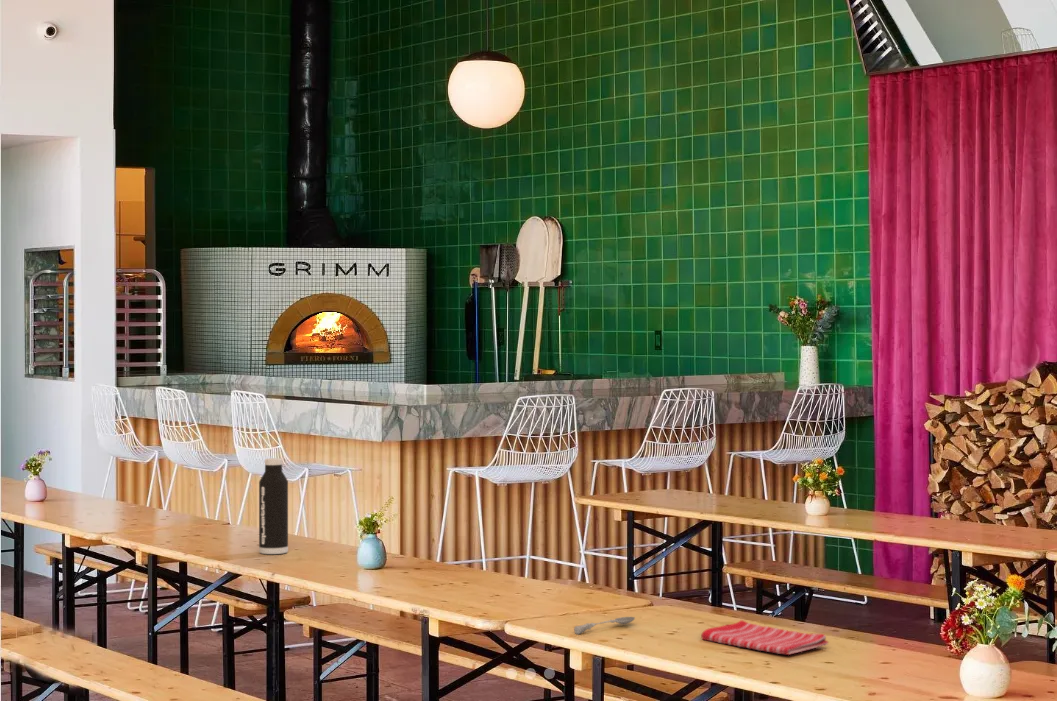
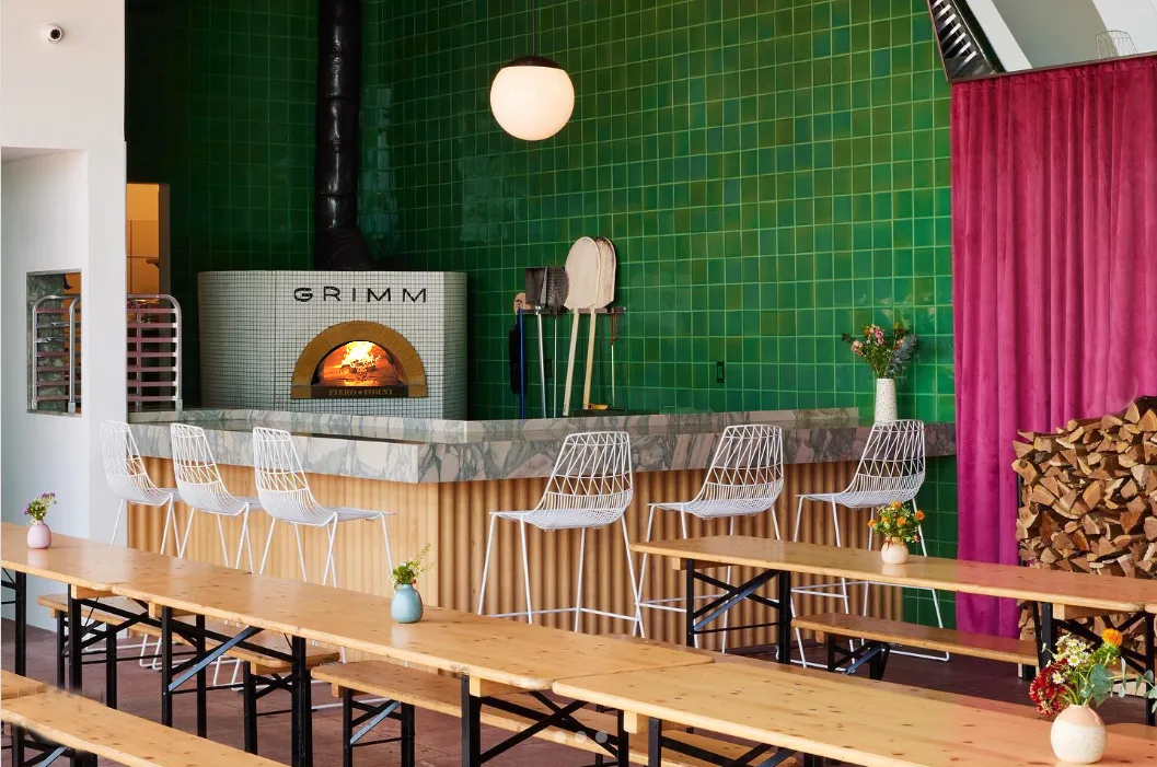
- water bottle (273, 505)
- dish towel (763, 637)
- soupspoon (605, 622)
